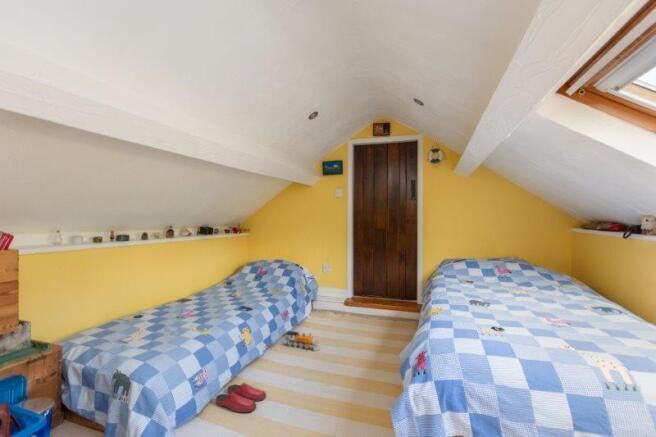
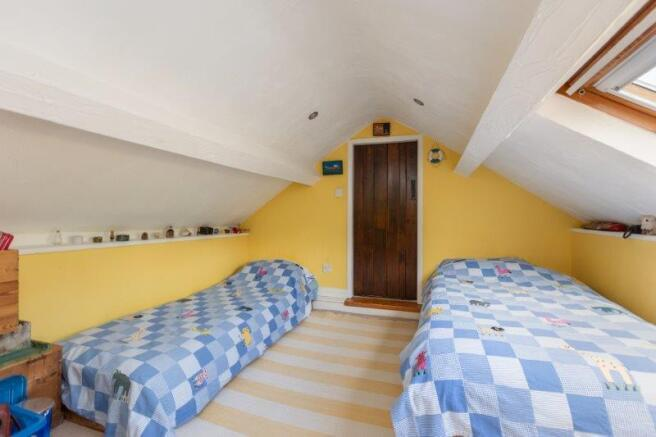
- toy train (301, 339)
- slippers (241, 394)
